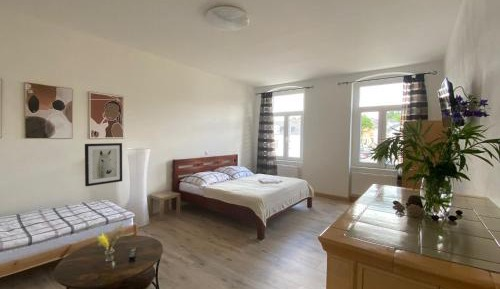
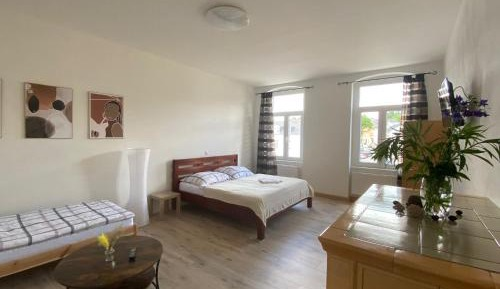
- wall art (104, 163)
